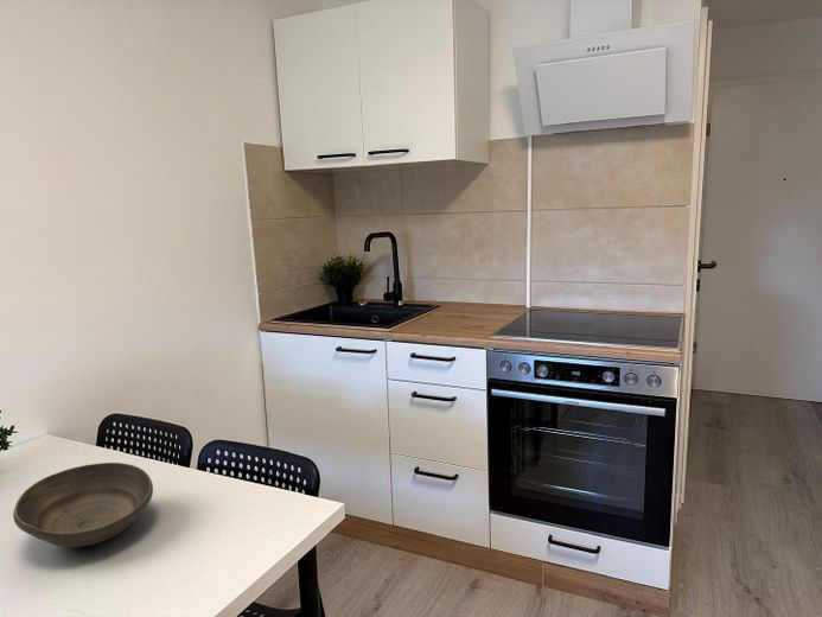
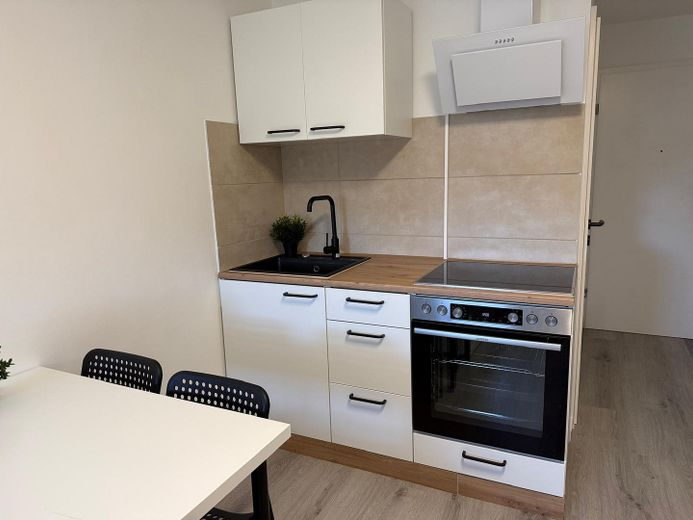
- bowl (88, 508)
